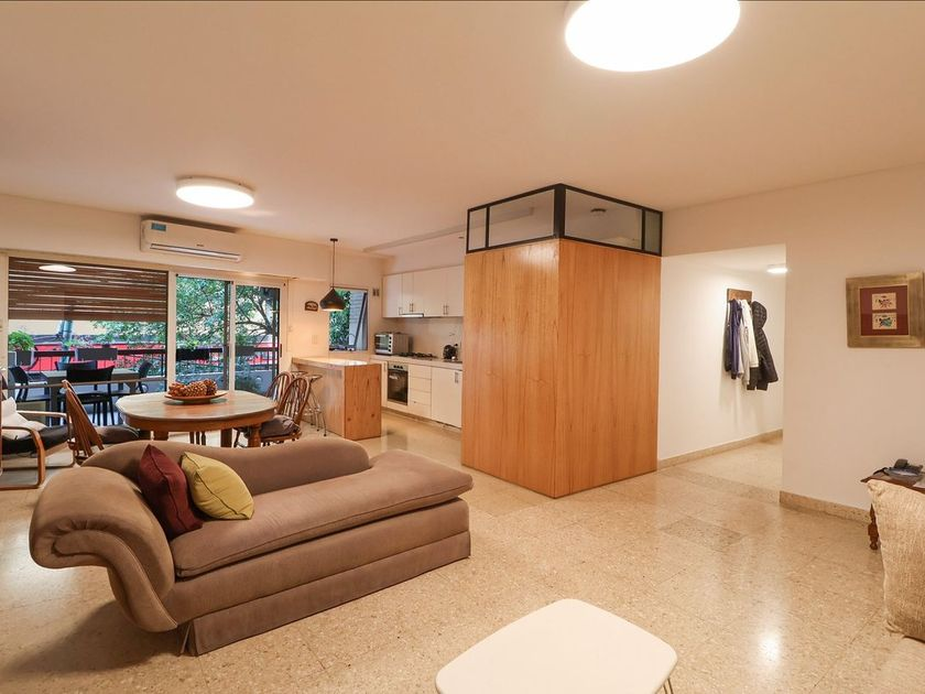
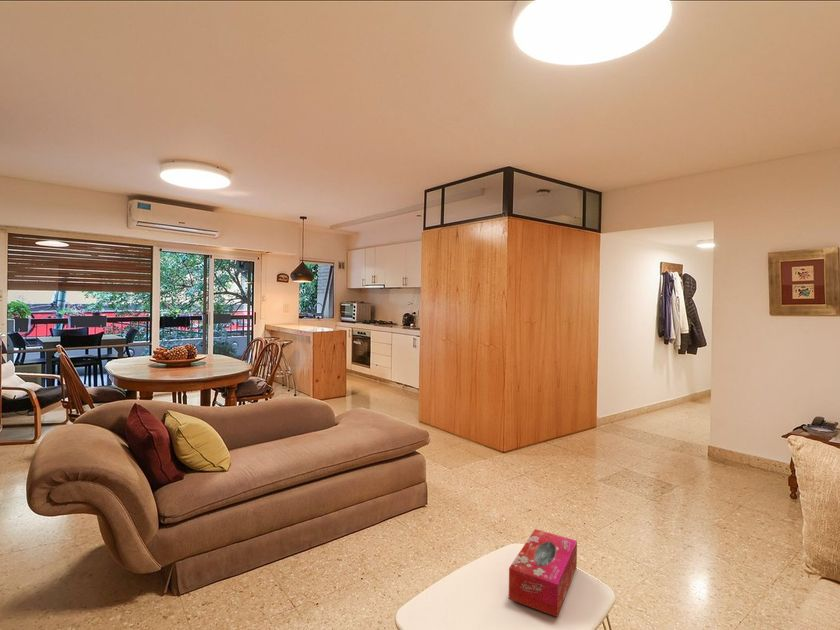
+ tissue box (544, 568)
